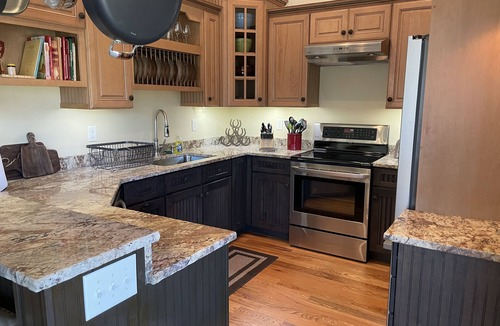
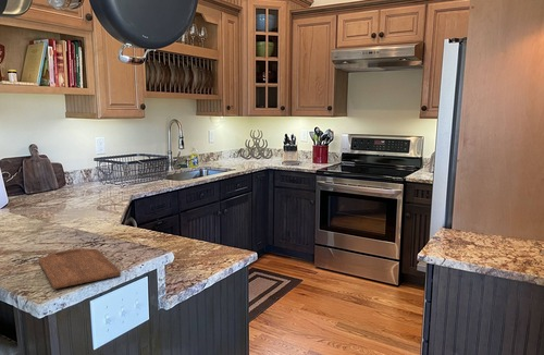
+ cutting board (76, 265)
